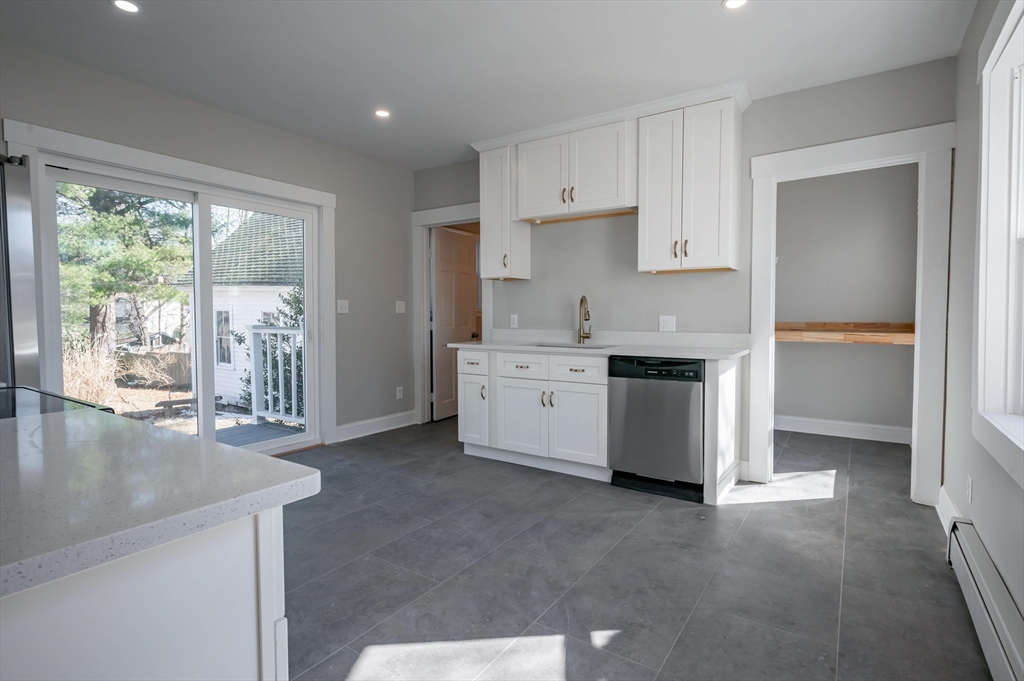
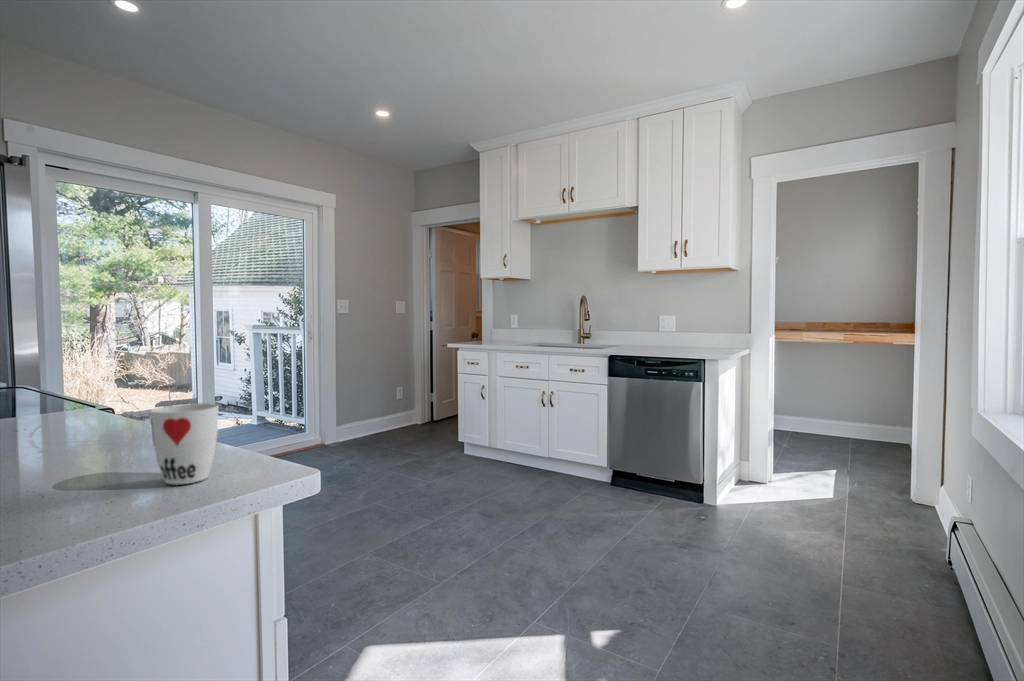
+ cup (186, 443)
